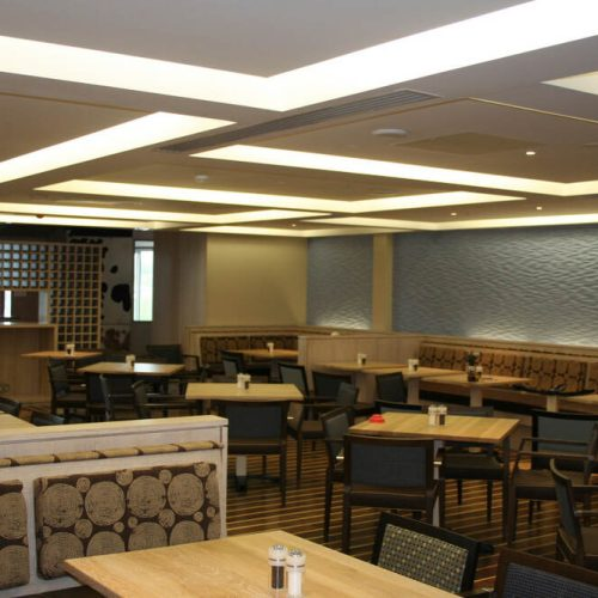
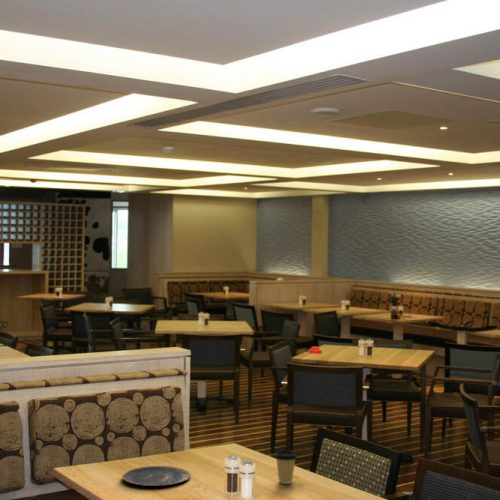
+ plate (156, 476)
+ coffee cup (285, 467)
